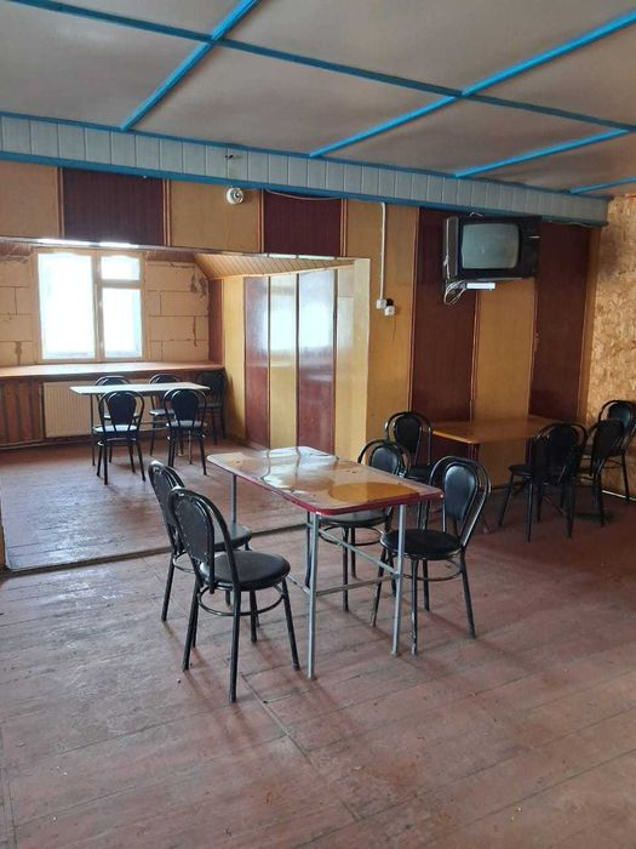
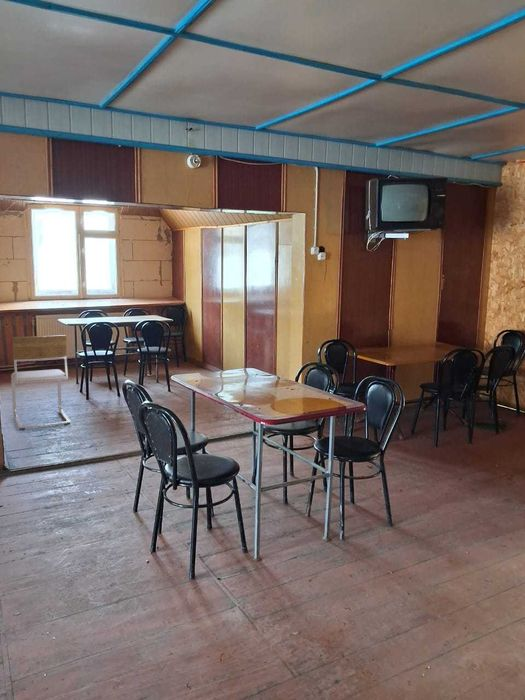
+ chair (39, 377)
